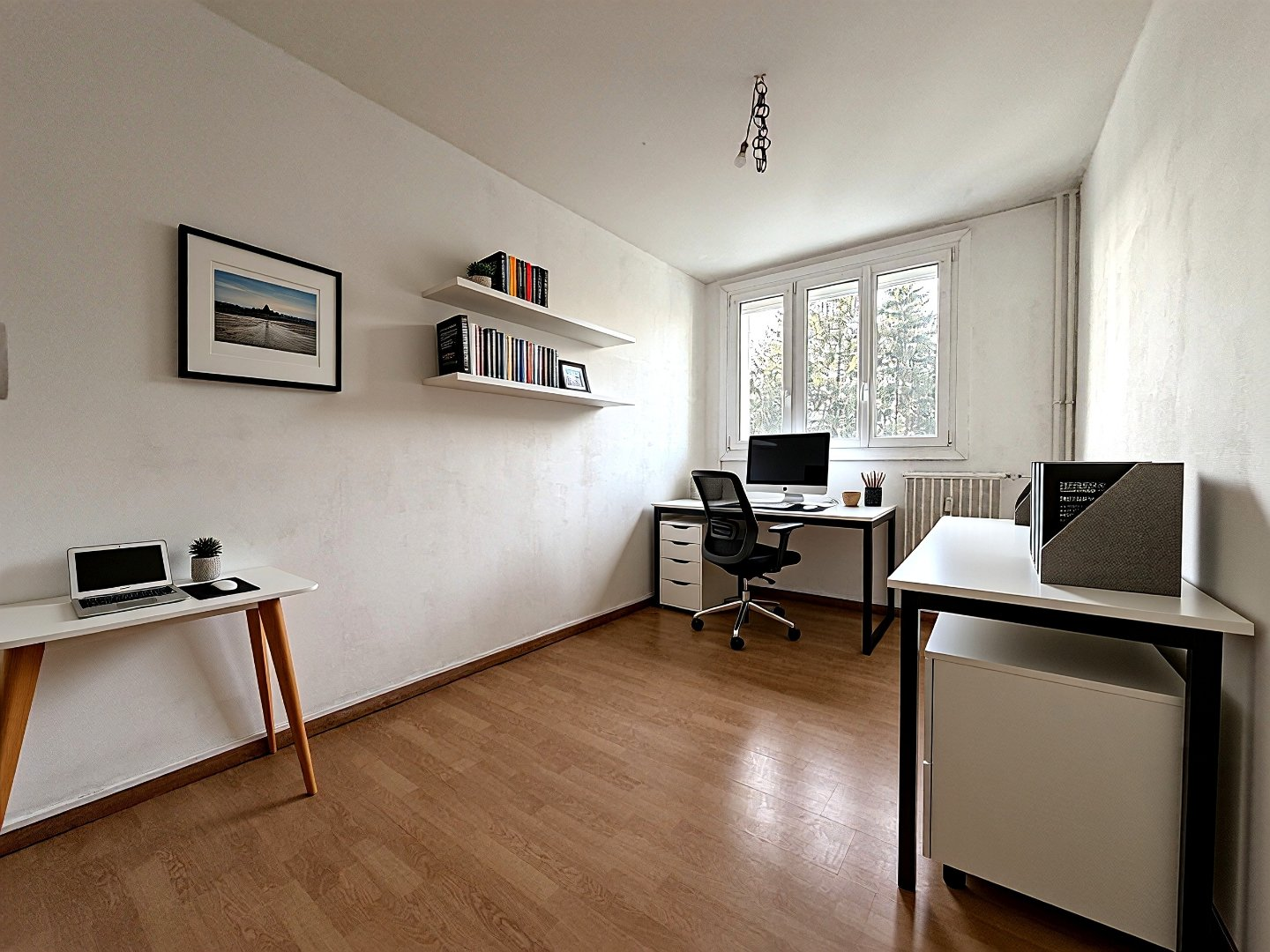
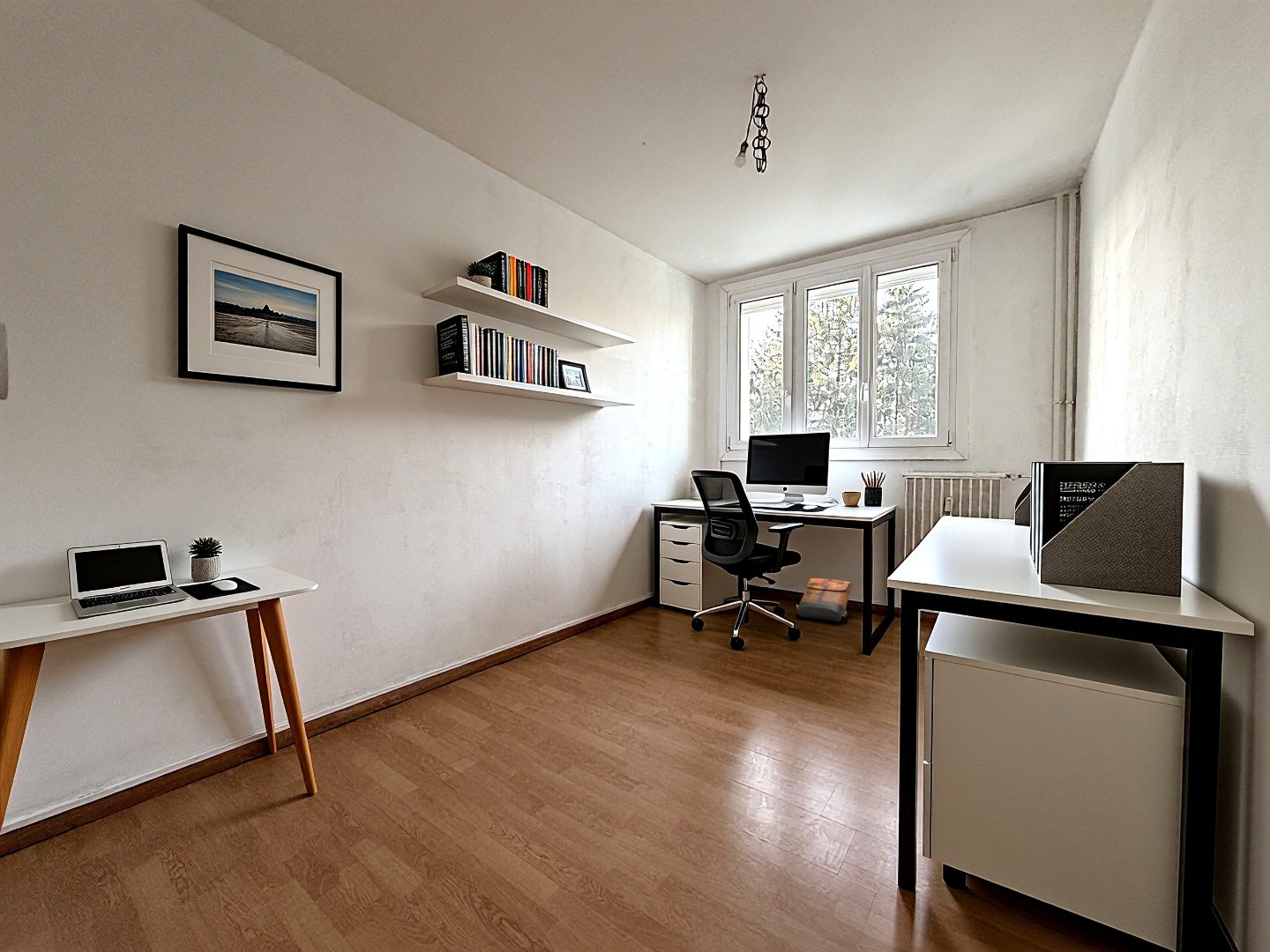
+ backpack (828, 597)
